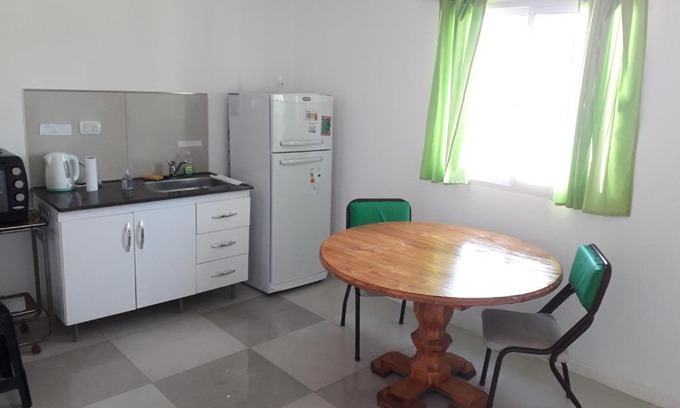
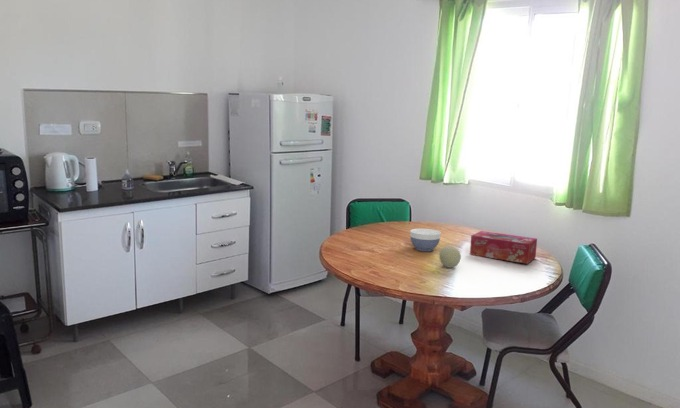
+ tissue box (503, 246)
+ bowl (424, 240)
+ fruit (450, 256)
